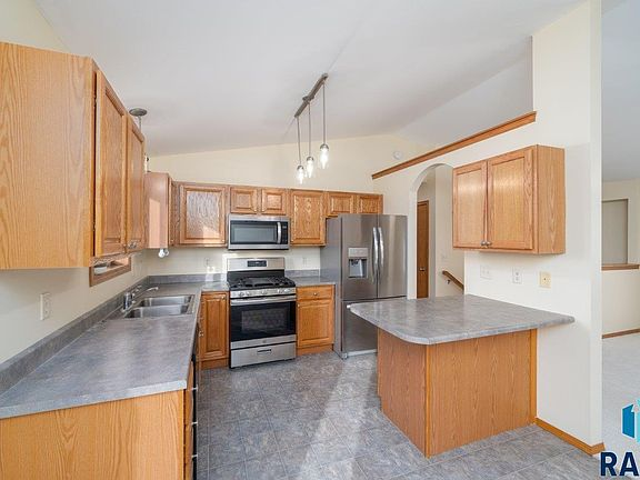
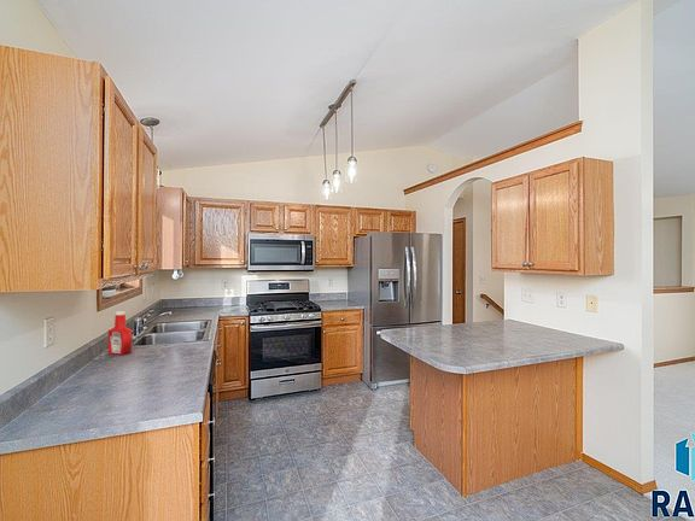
+ soap bottle (119, 332)
